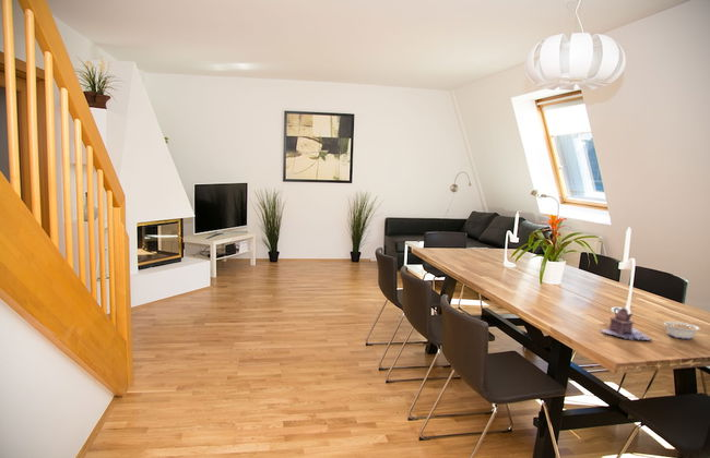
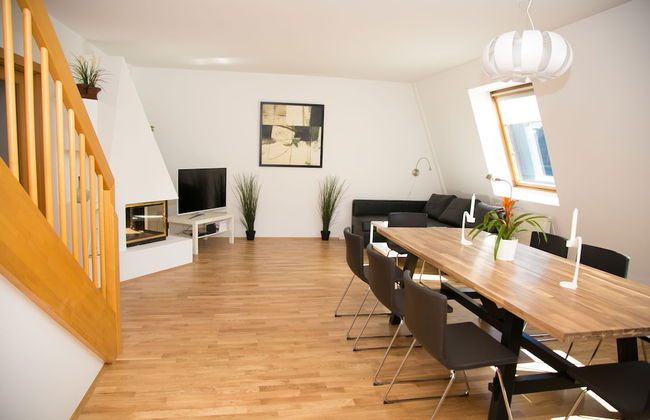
- teapot (623, 321)
- legume (679, 329)
